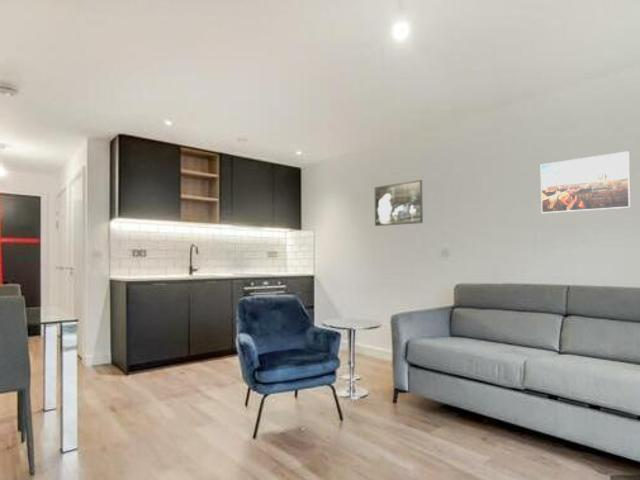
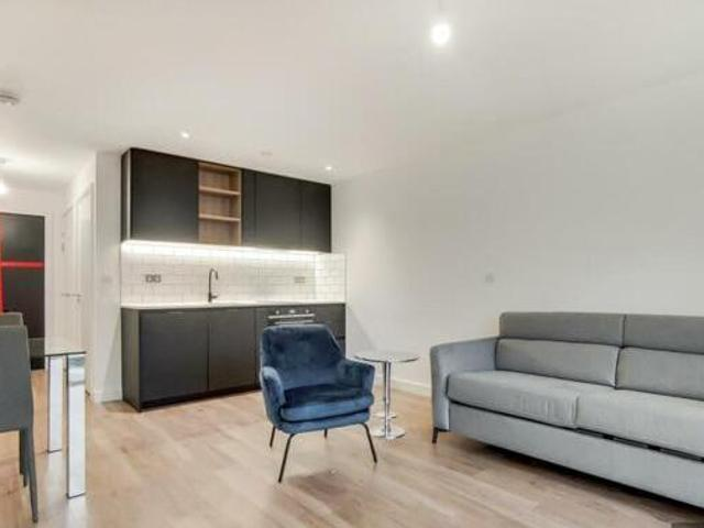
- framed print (582, 184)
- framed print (397, 204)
